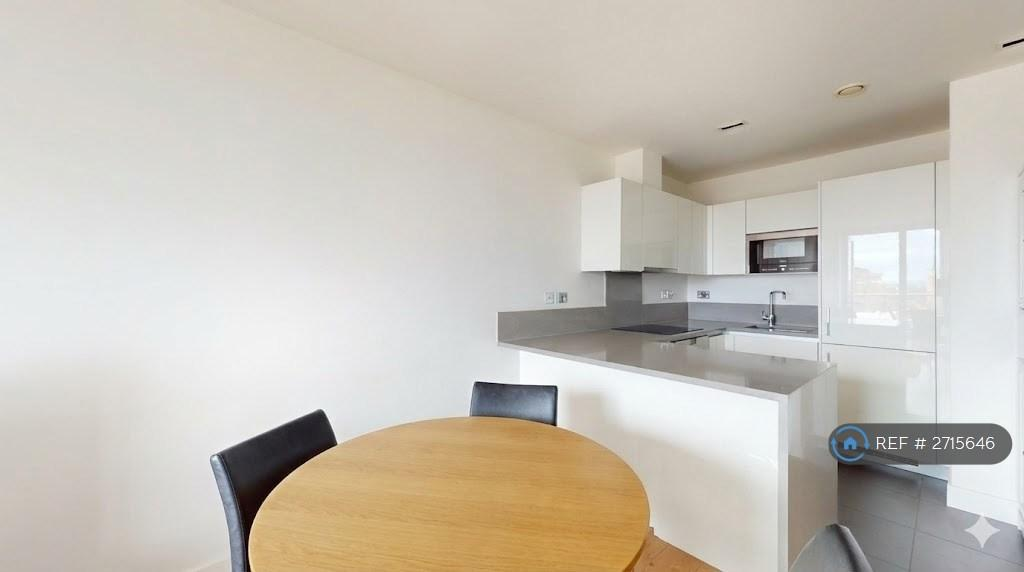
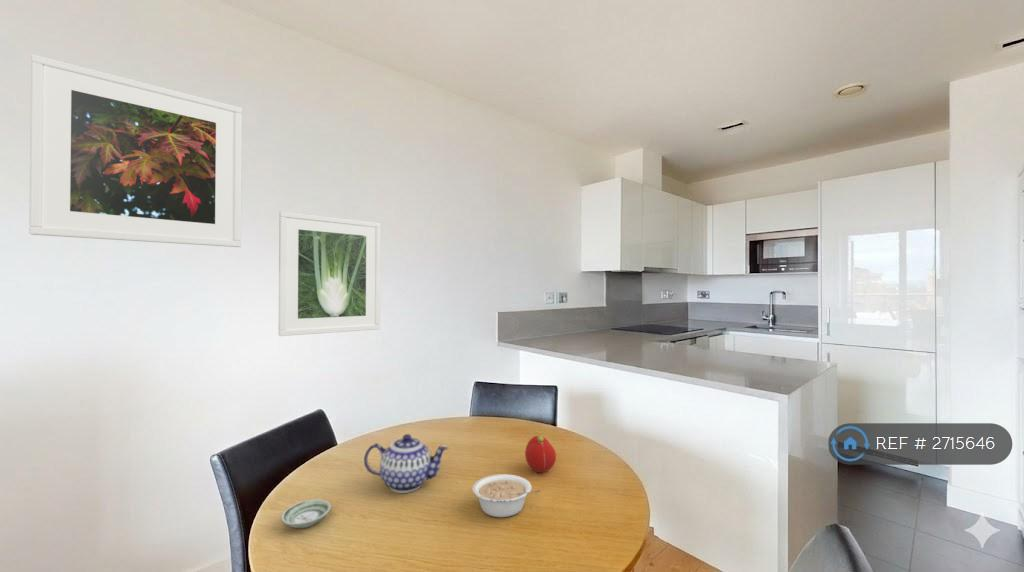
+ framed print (149, 163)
+ legume (504, 494)
+ teapot (406, 459)
+ saucer (306, 515)
+ fruit (540, 451)
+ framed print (333, 274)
